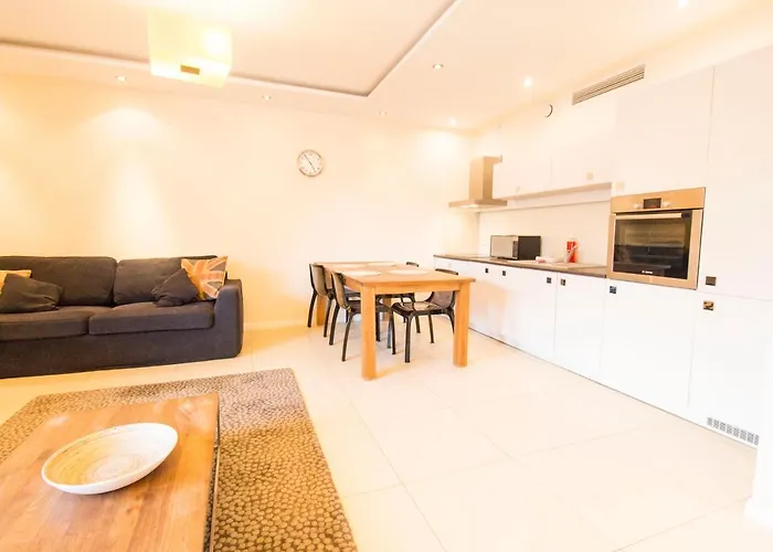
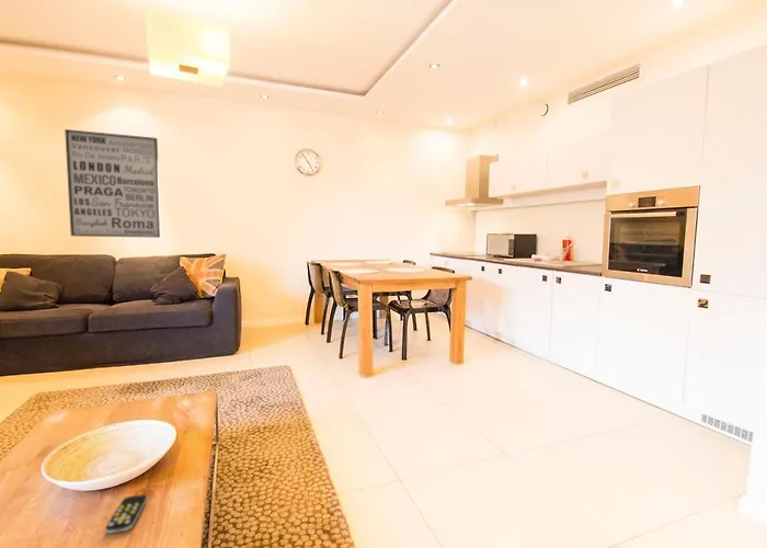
+ wall art (115, 185)
+ remote control (127, 512)
